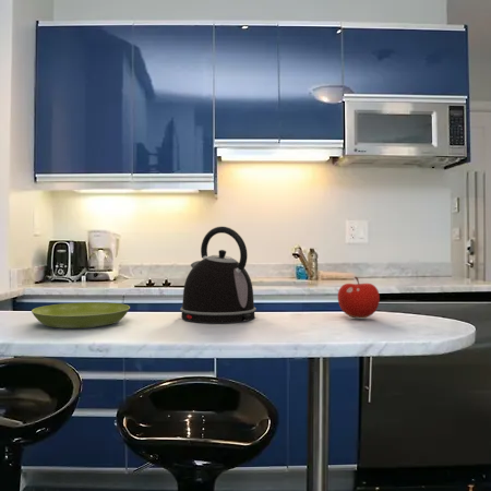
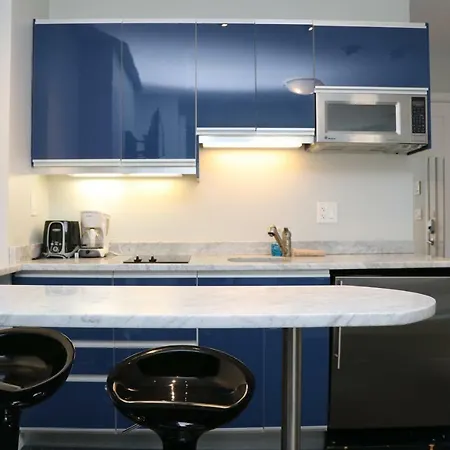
- saucer (82, 314)
- kettle (218, 272)
- fruit (358, 297)
